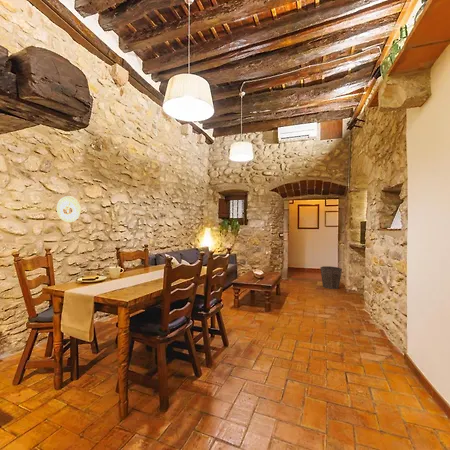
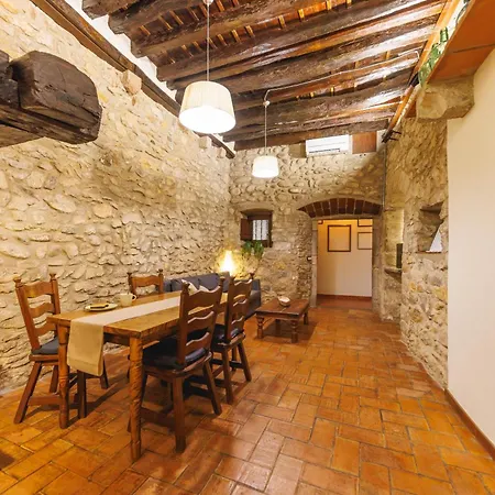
- waste bin (330, 277)
- decorative plate (68, 209)
